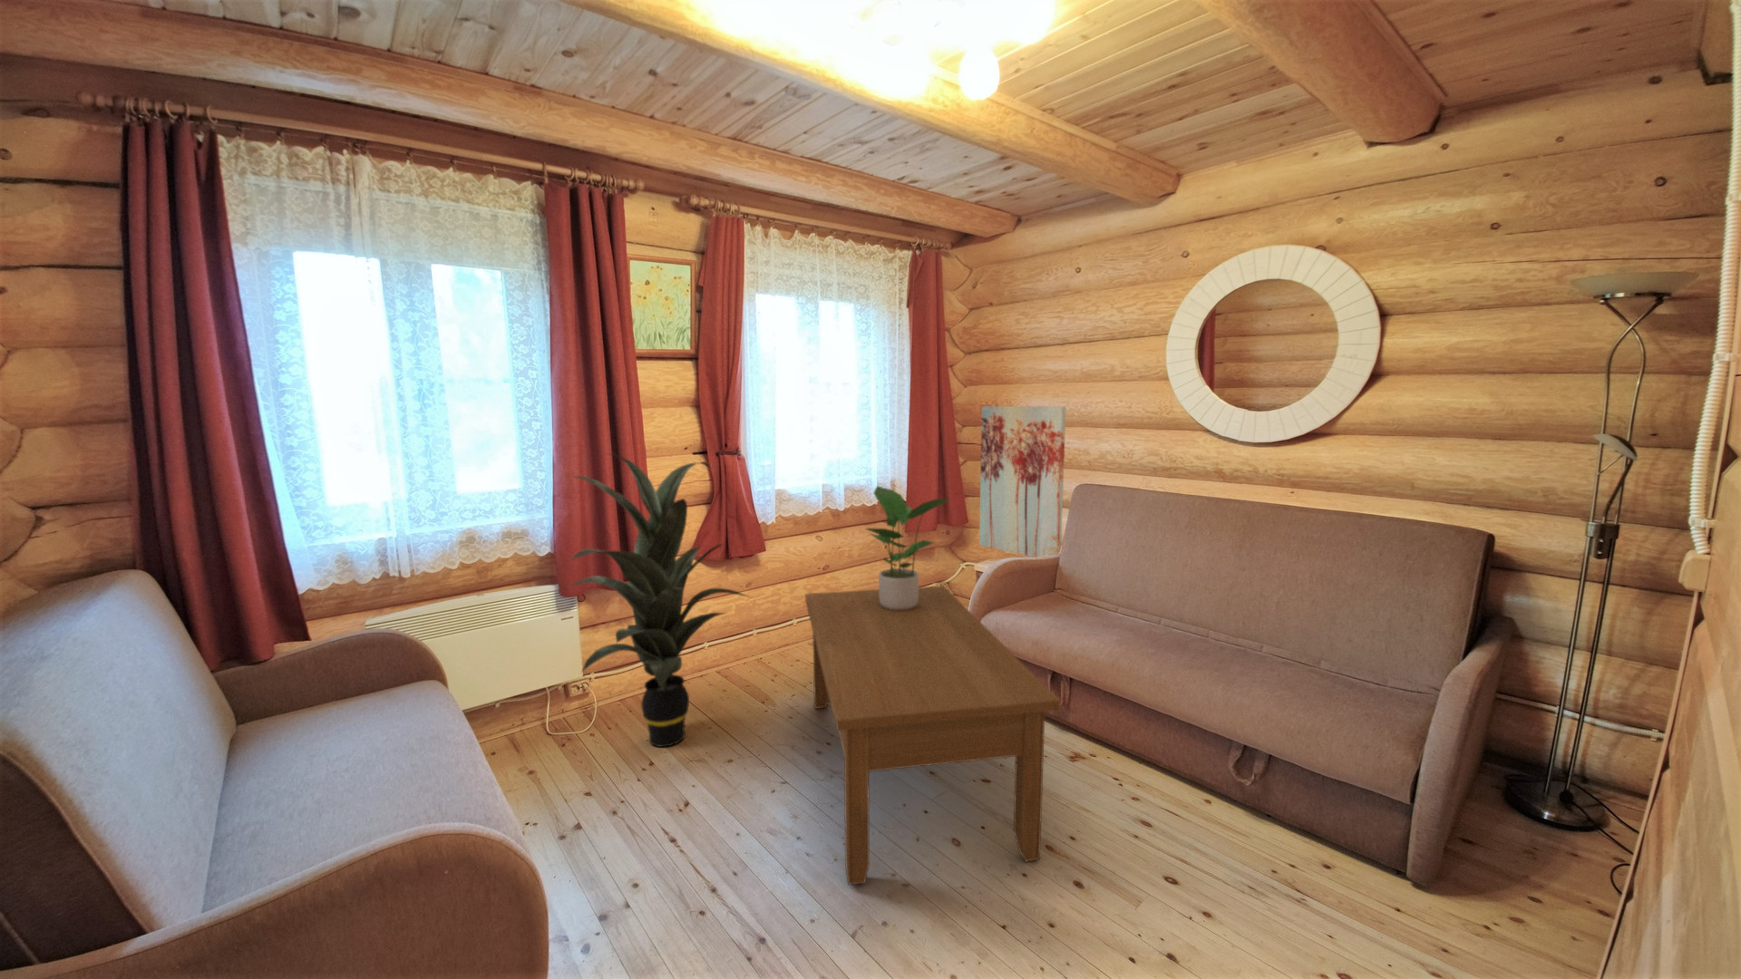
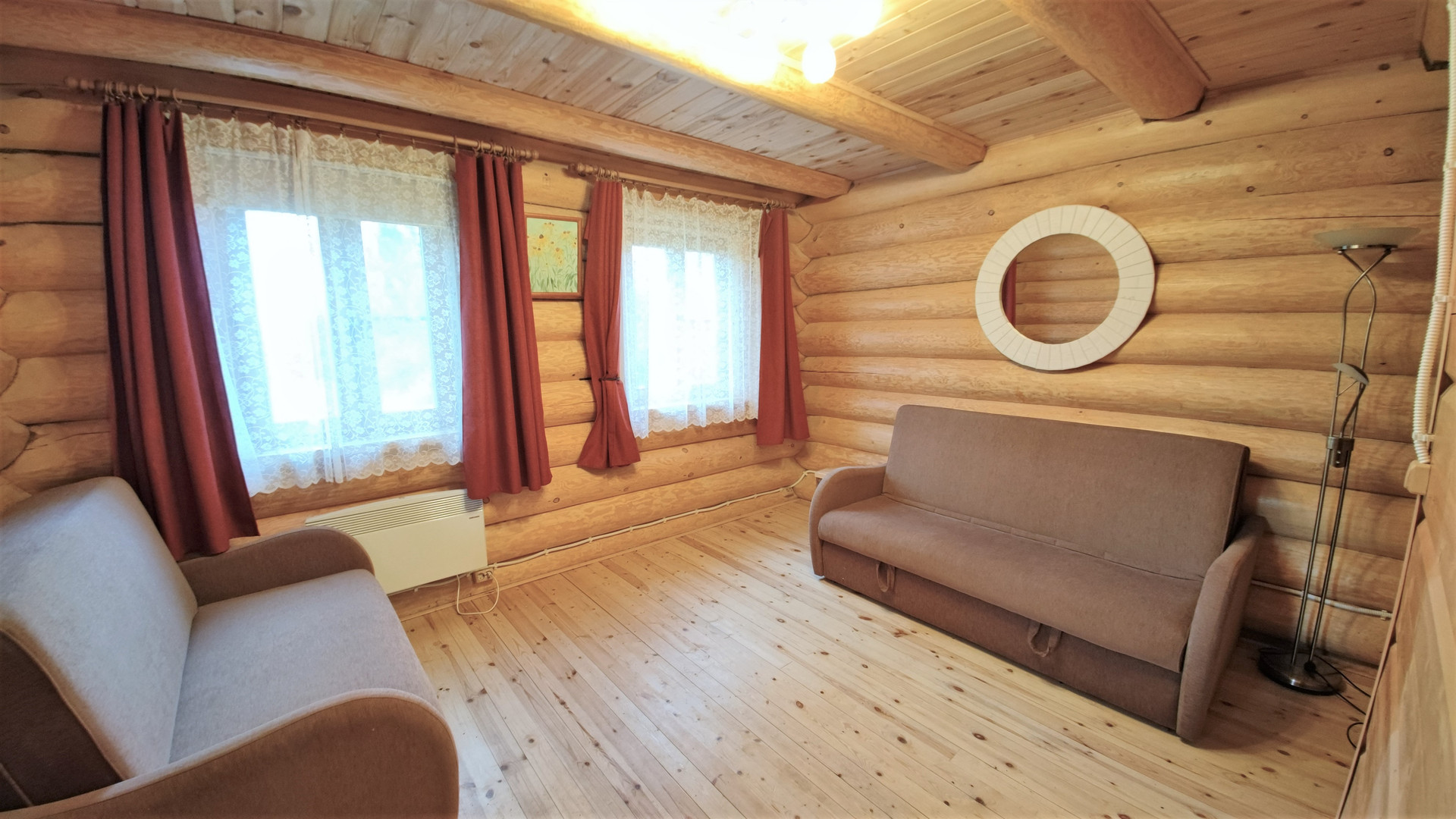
- potted plant (899, 549)
- indoor plant (647, 599)
- wall art (1019, 481)
- coffee table (904, 702)
